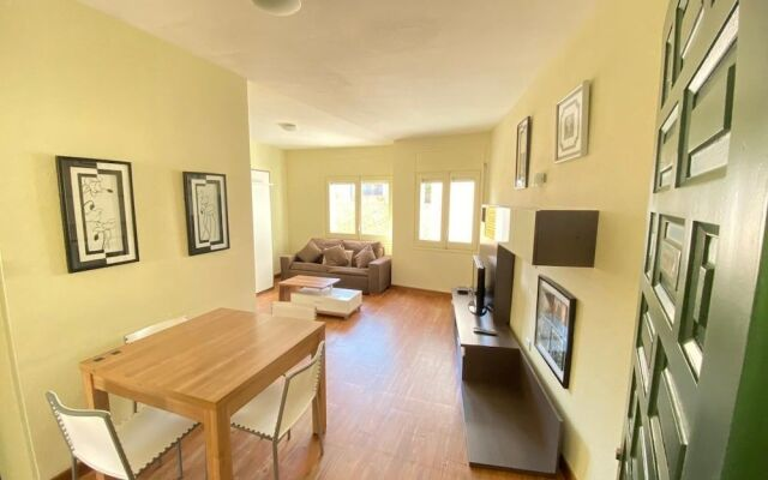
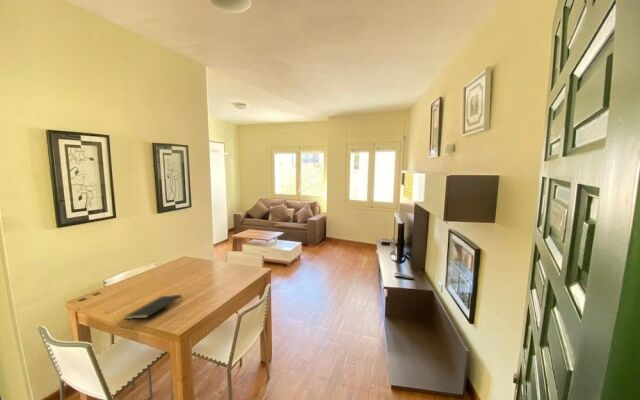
+ notepad (154, 306)
